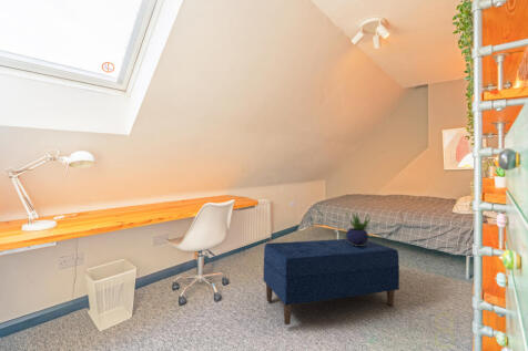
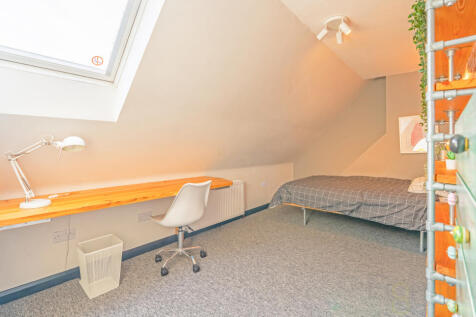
- potted plant (359, 227)
- bench (328, 275)
